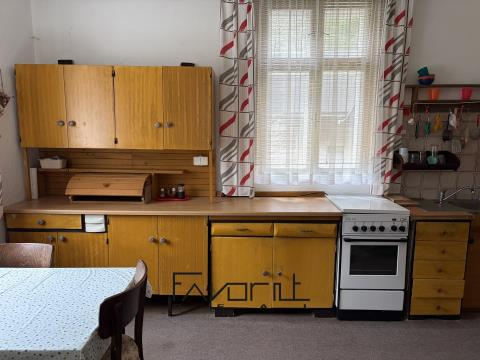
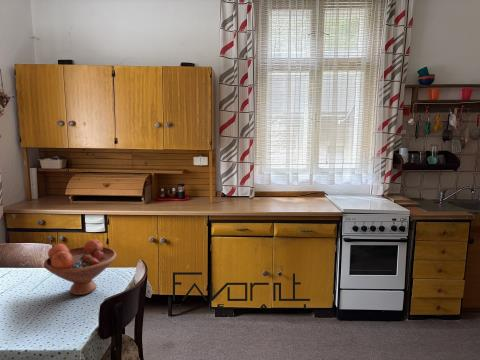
+ fruit bowl (82, 267)
